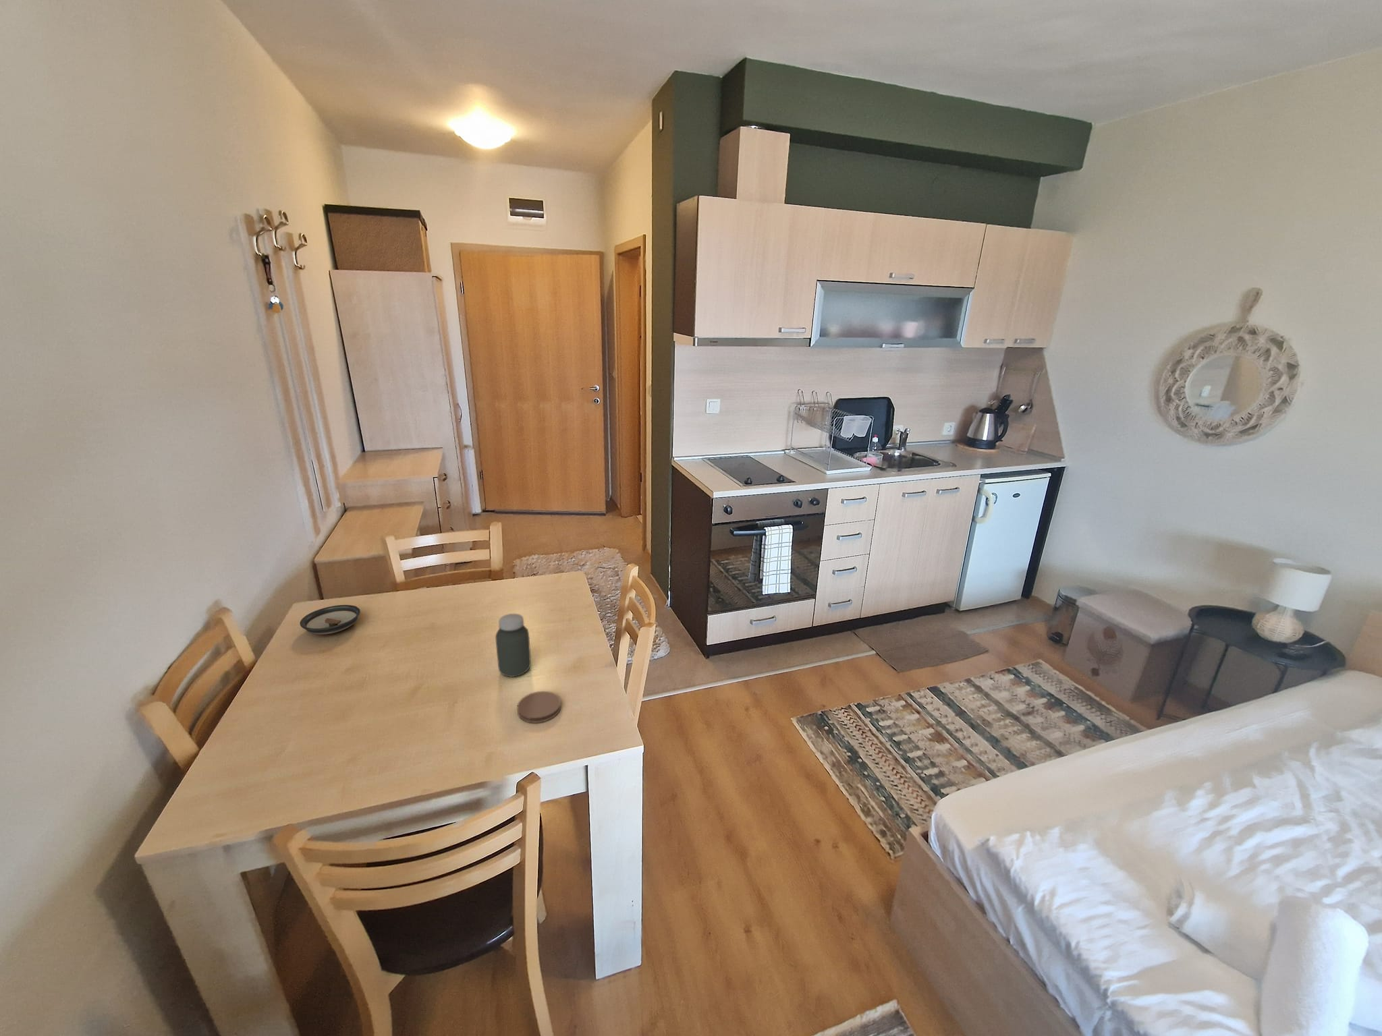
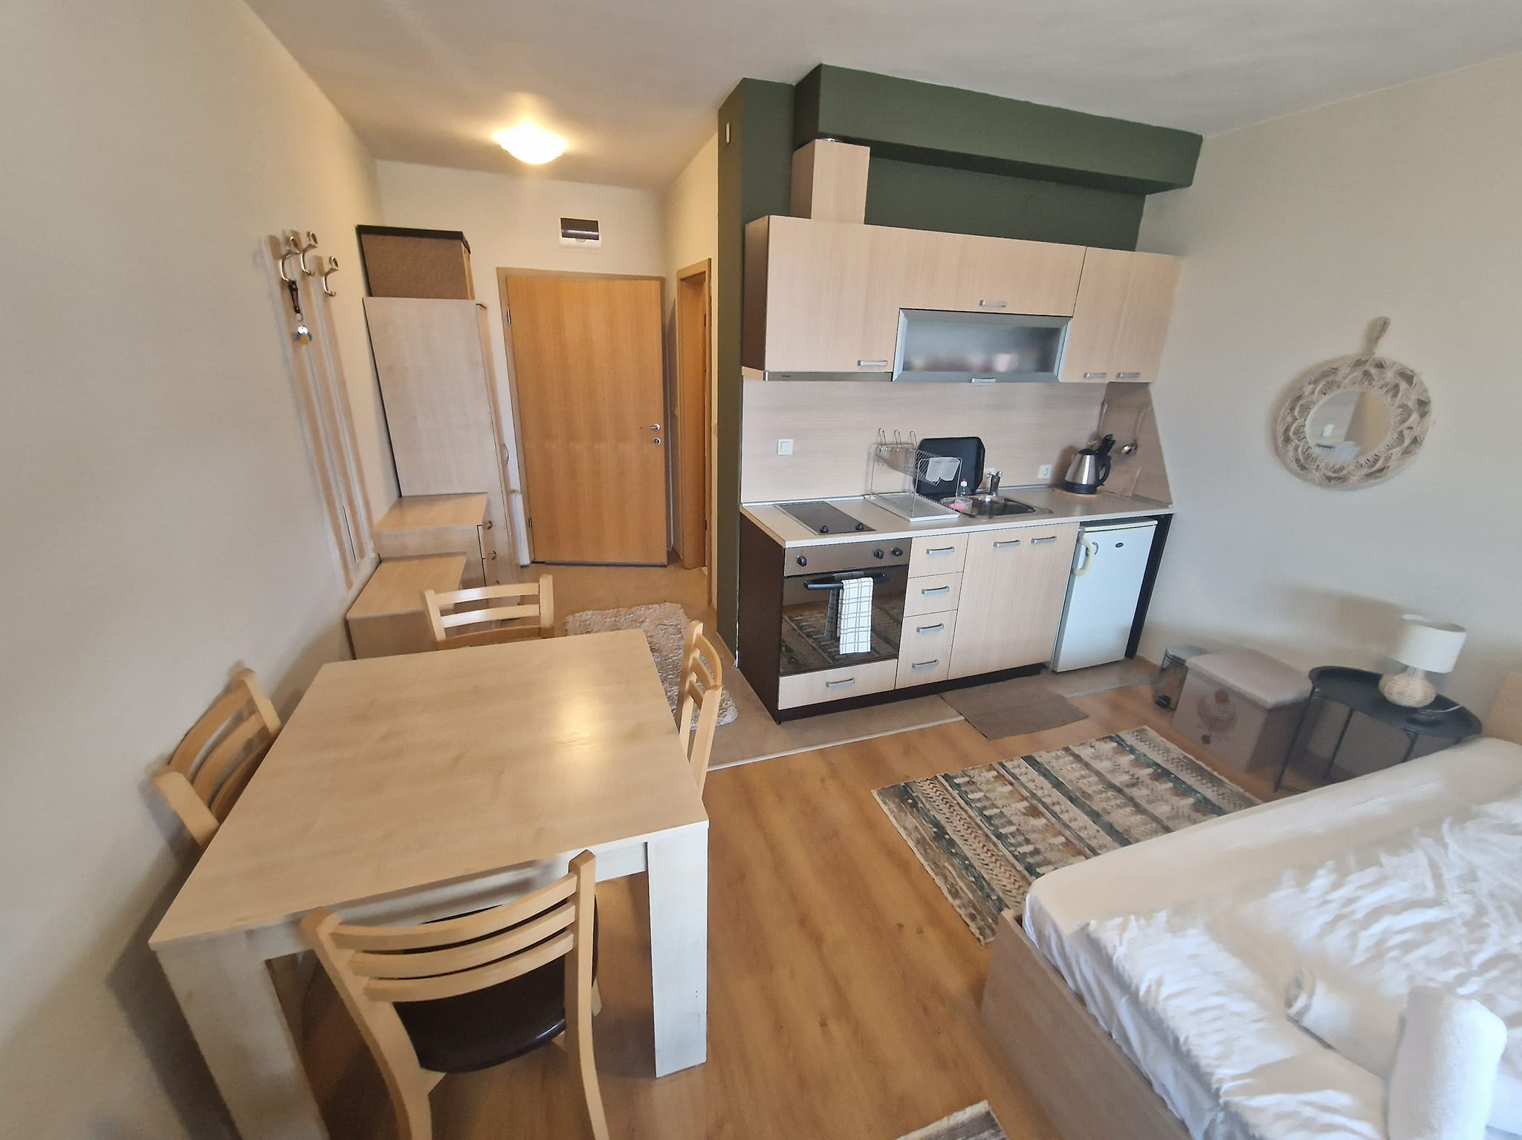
- coaster (539, 706)
- saucer (331, 621)
- jar (513, 645)
